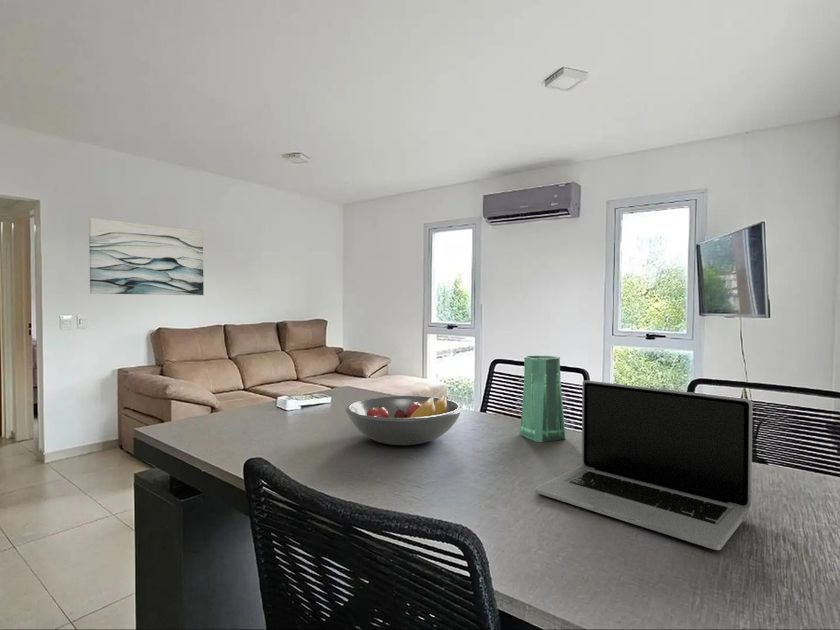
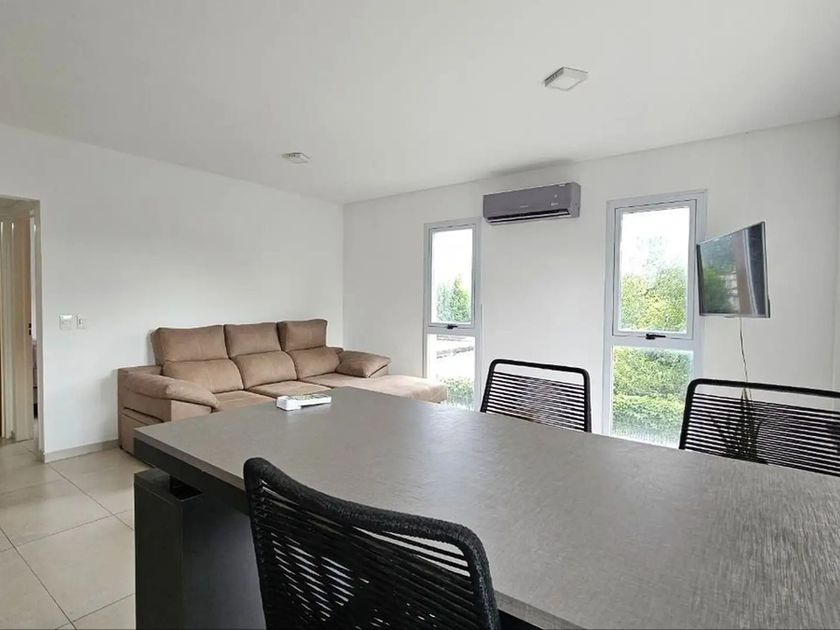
- wall art (150, 259)
- fruit bowl (404, 418)
- vase (542, 396)
- laptop (637, 449)
